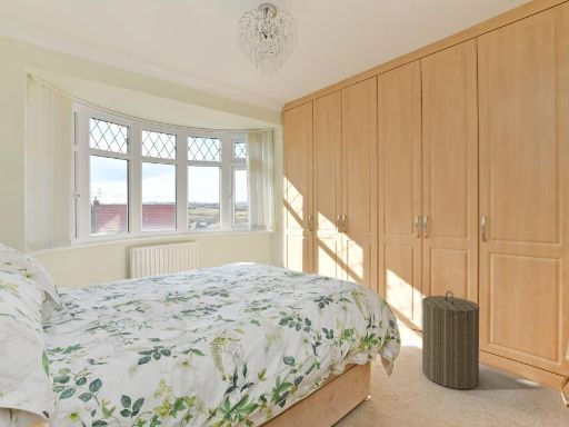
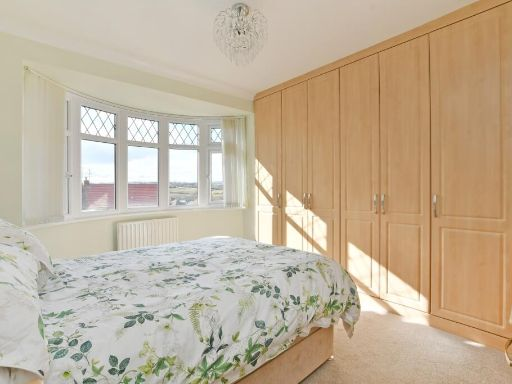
- laundry hamper (449, 332)
